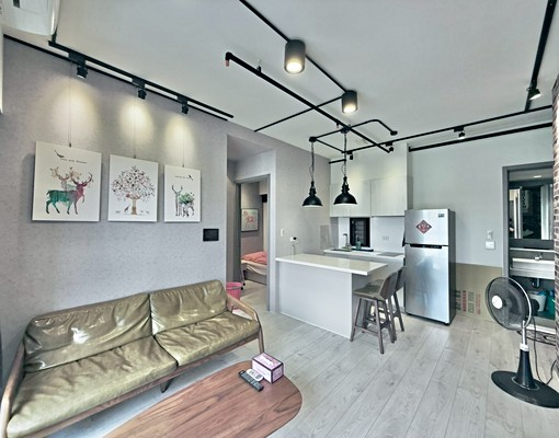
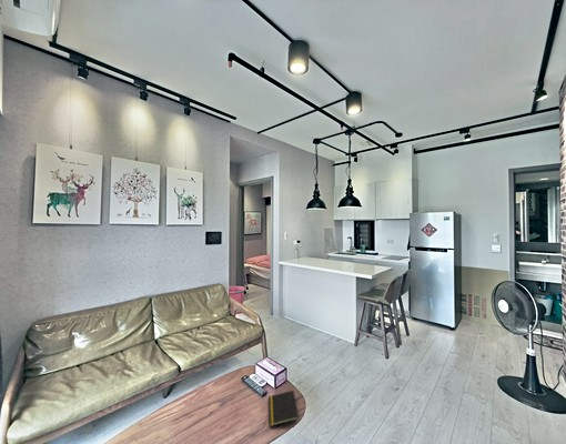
+ notepad (282, 406)
